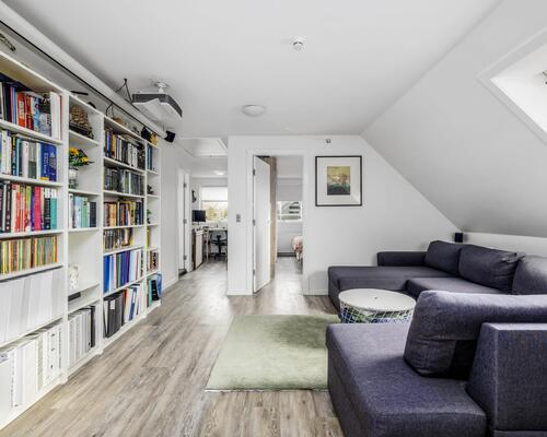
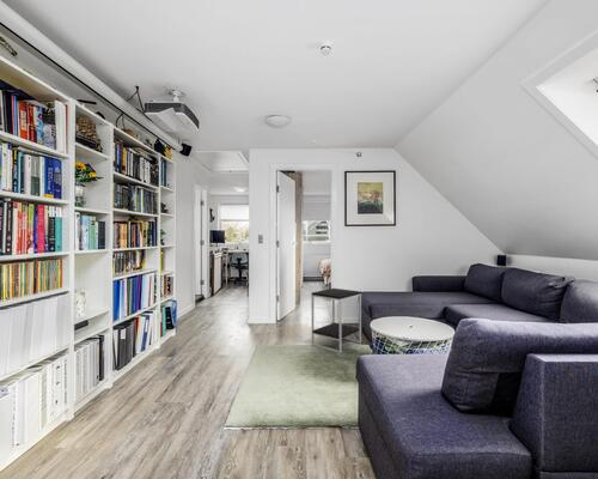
+ side table (334, 317)
